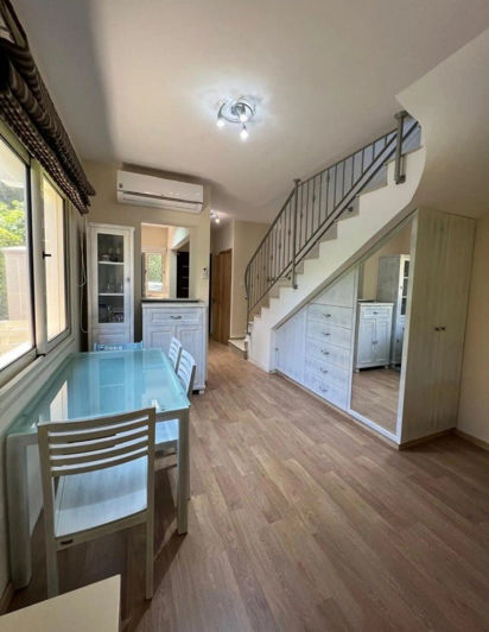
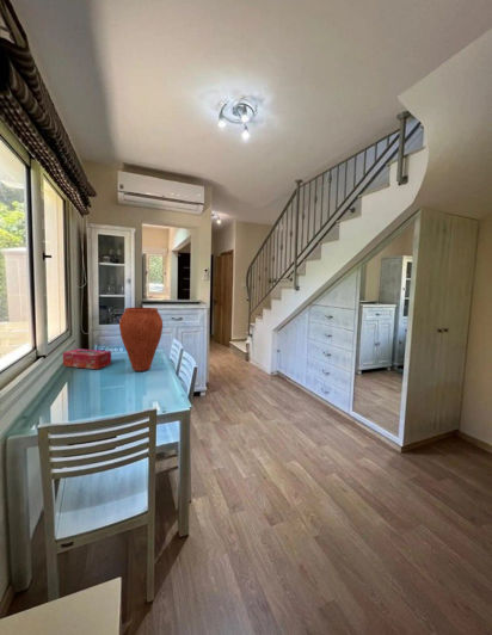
+ vase (141, 339)
+ tissue box (87, 358)
